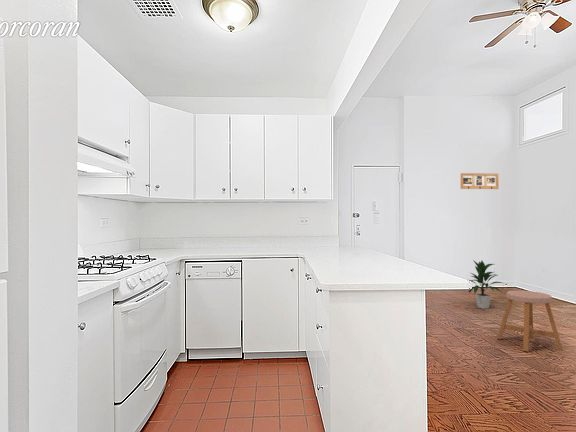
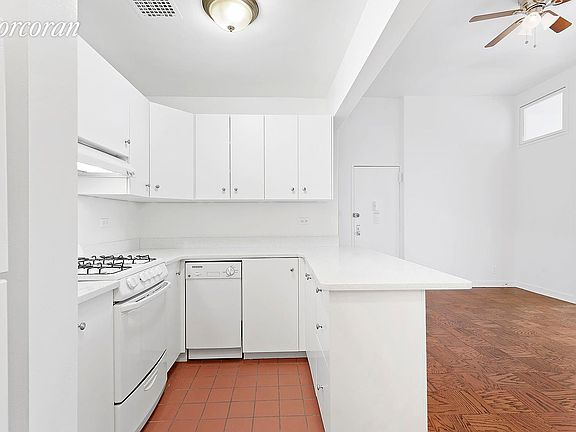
- picture frame (479, 181)
- indoor plant (482, 283)
- stool (528, 319)
